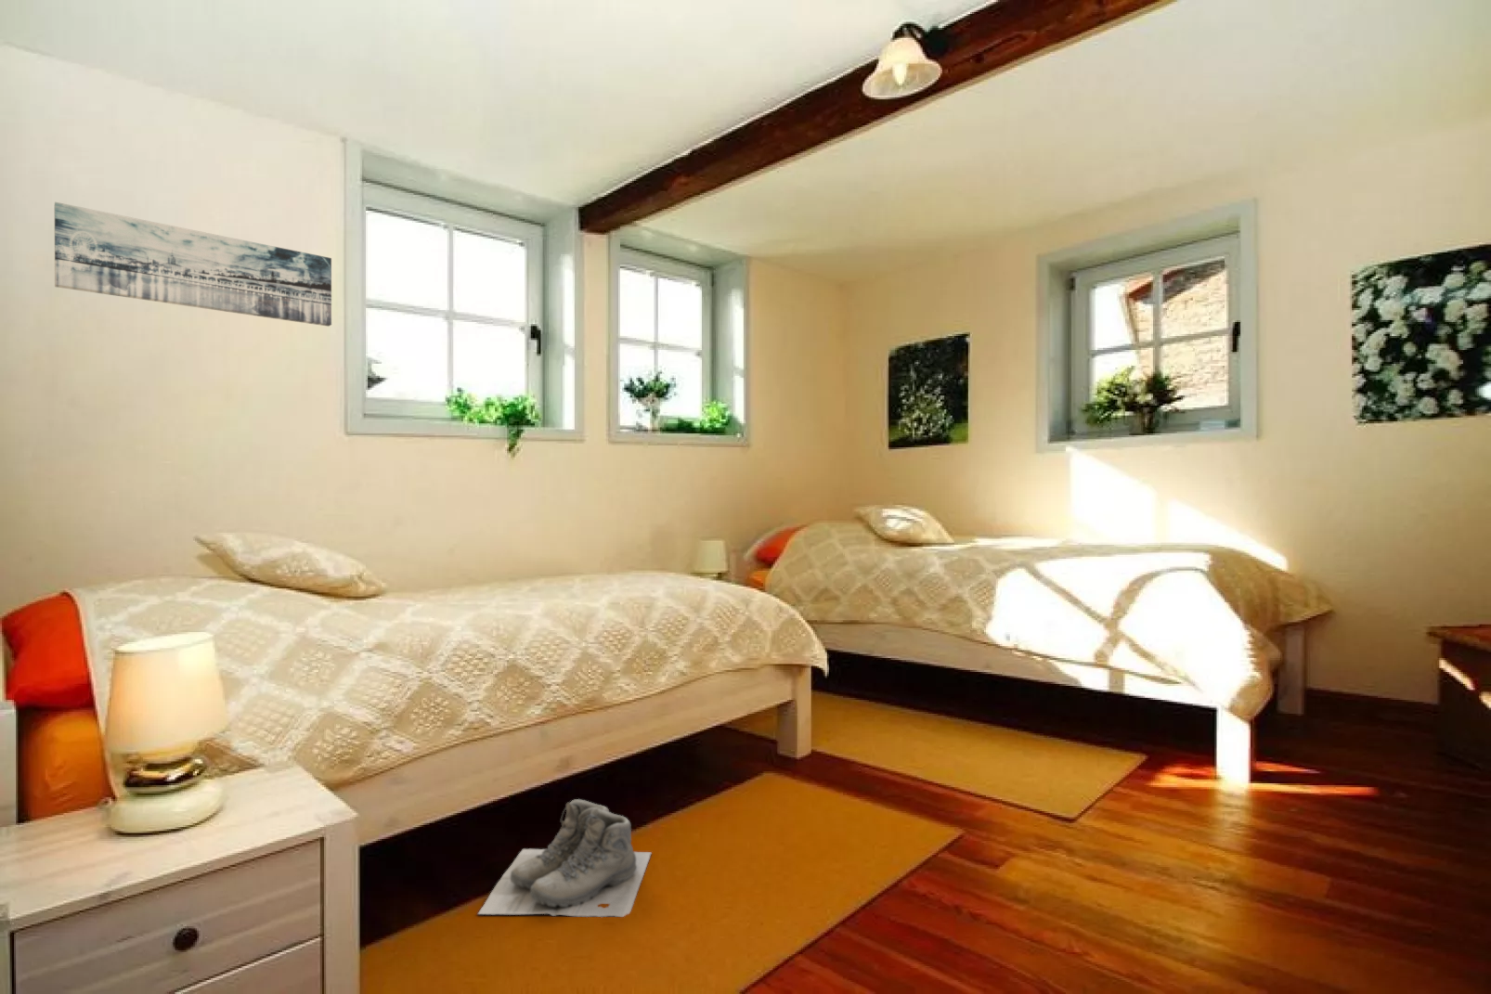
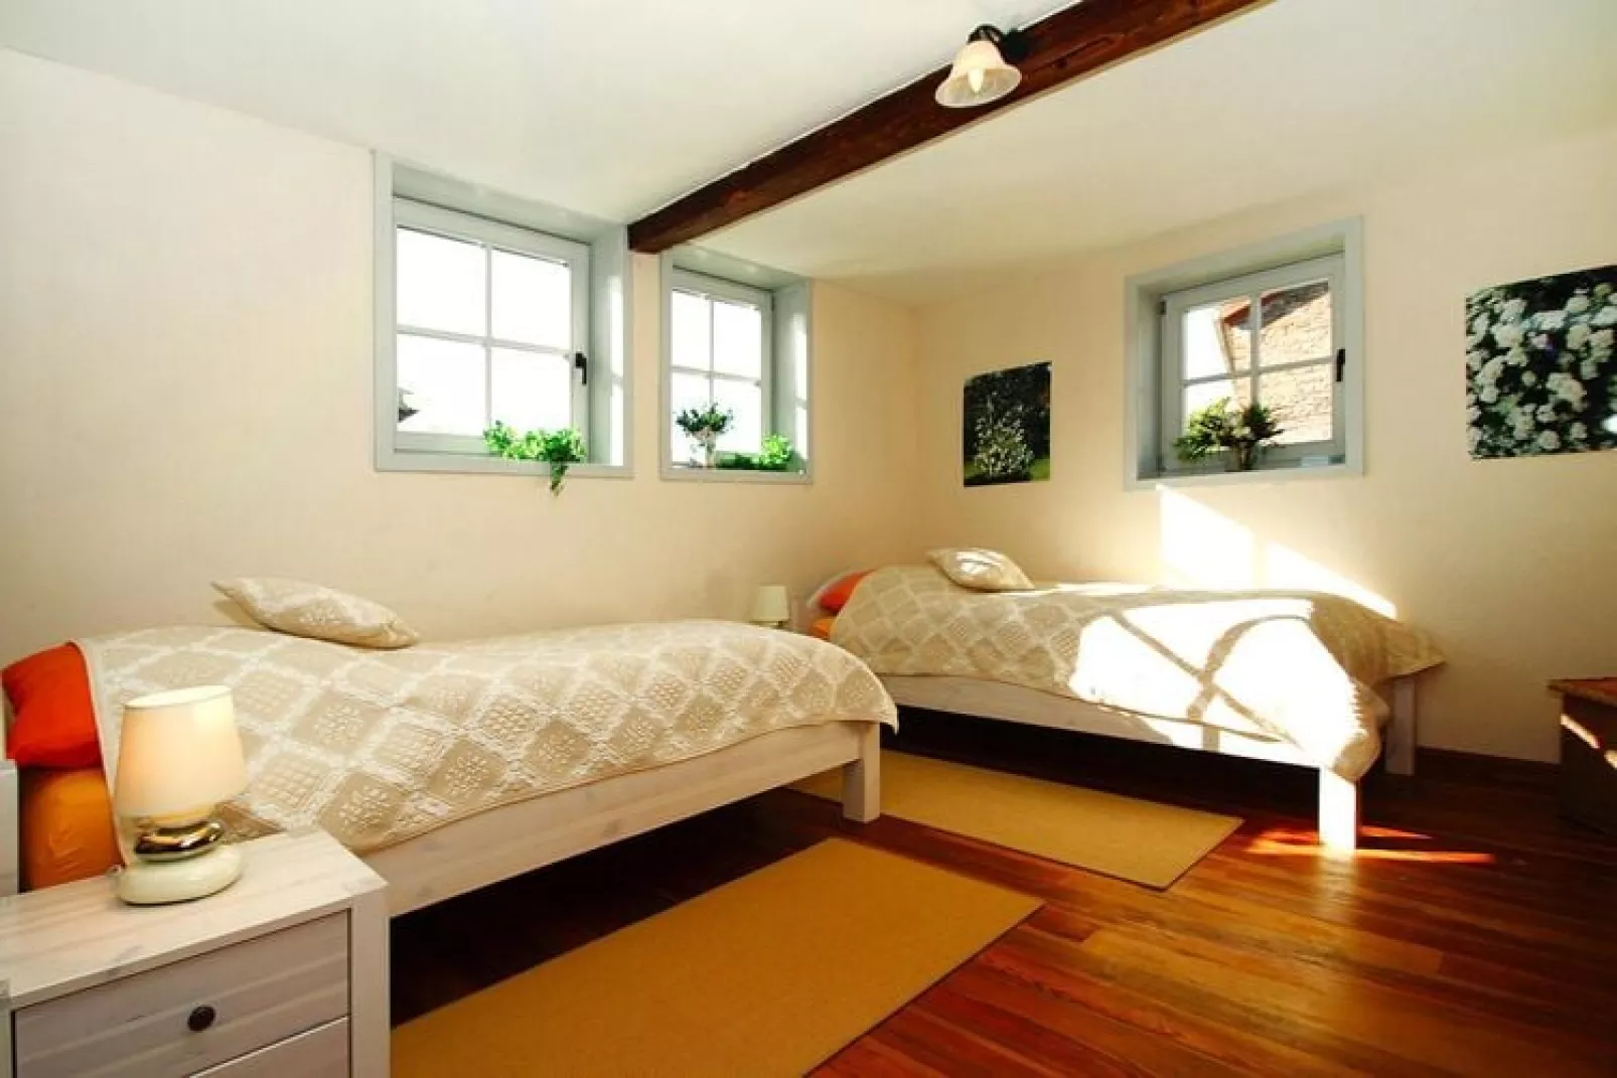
- wall art (207, 271)
- boots (571, 843)
